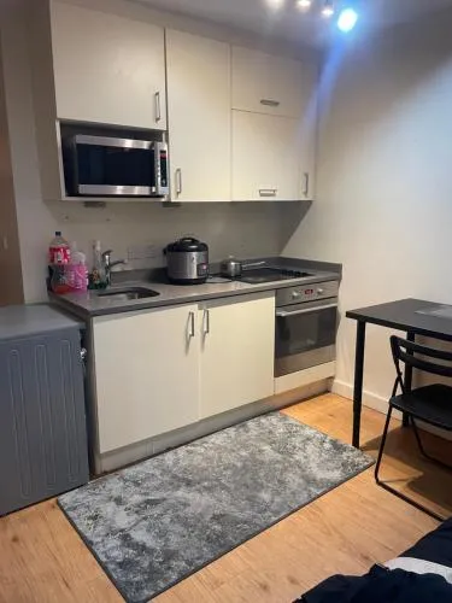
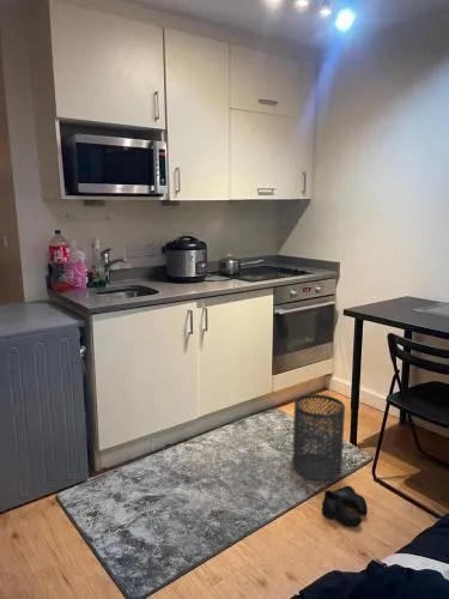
+ trash can (317, 435)
+ boots (346, 497)
